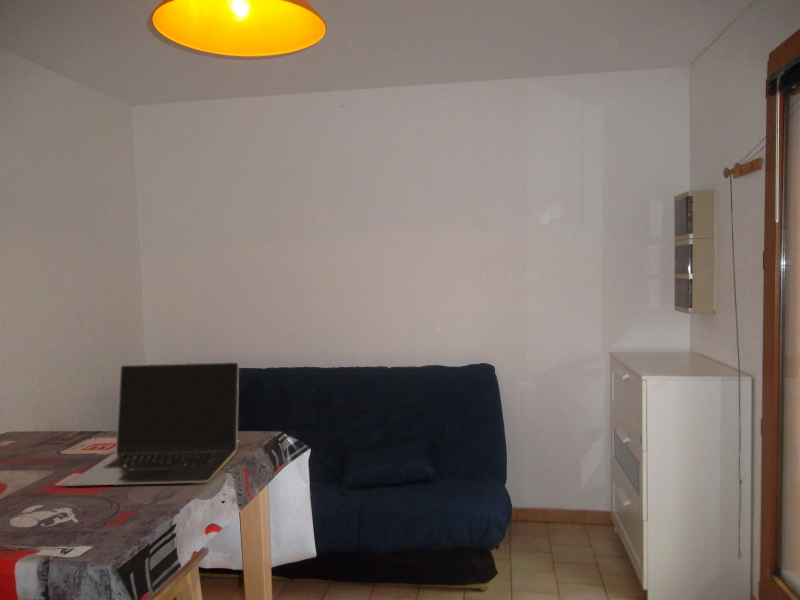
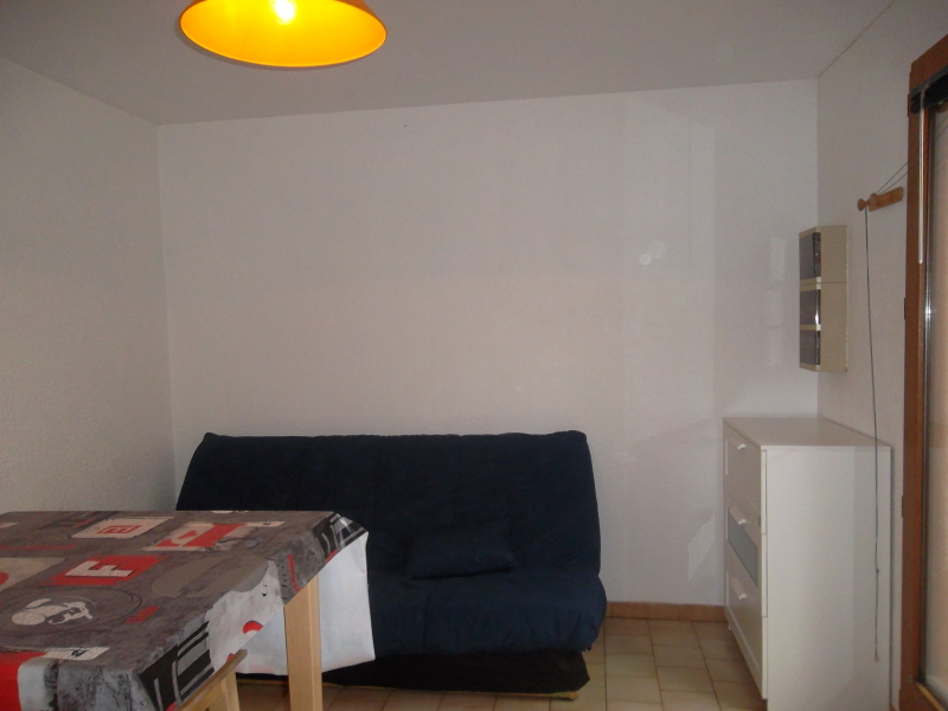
- laptop (160, 418)
